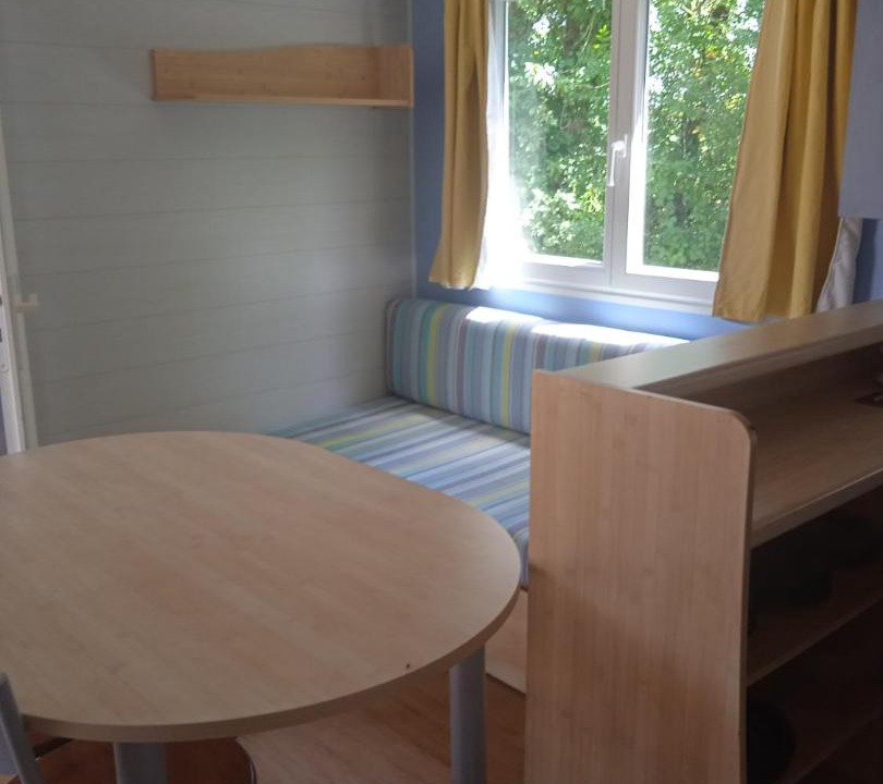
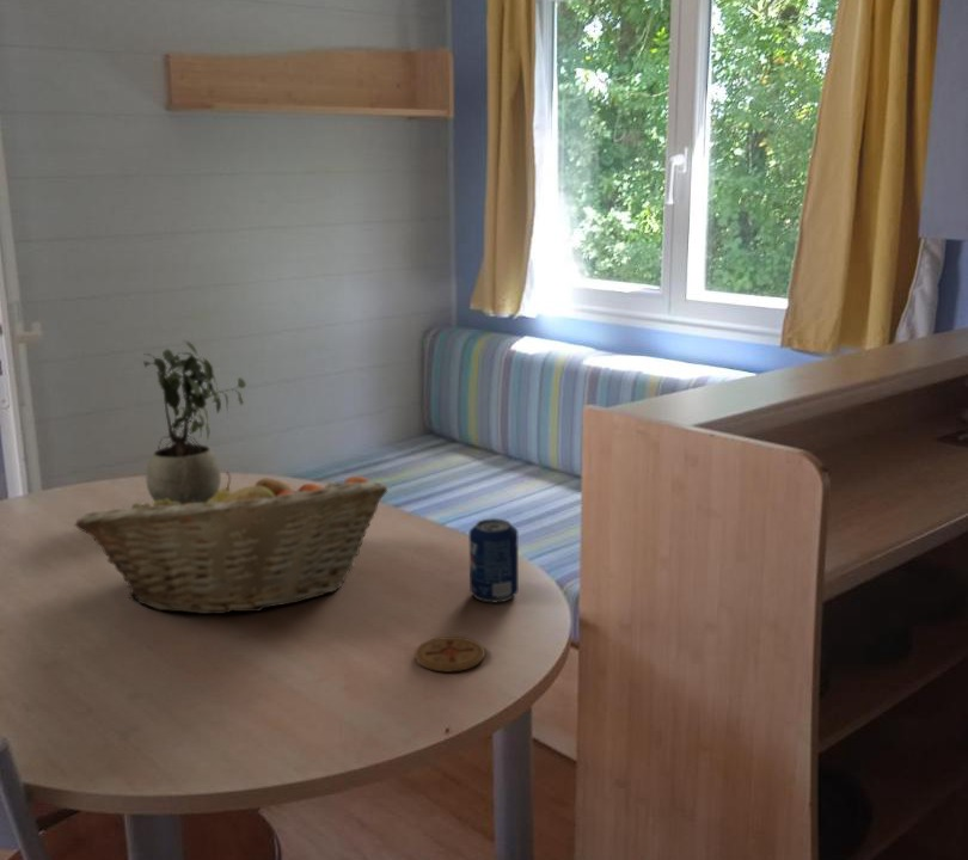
+ beverage can (494, 559)
+ coaster (449, 653)
+ fruit basket (238, 527)
+ potted plant (192, 424)
